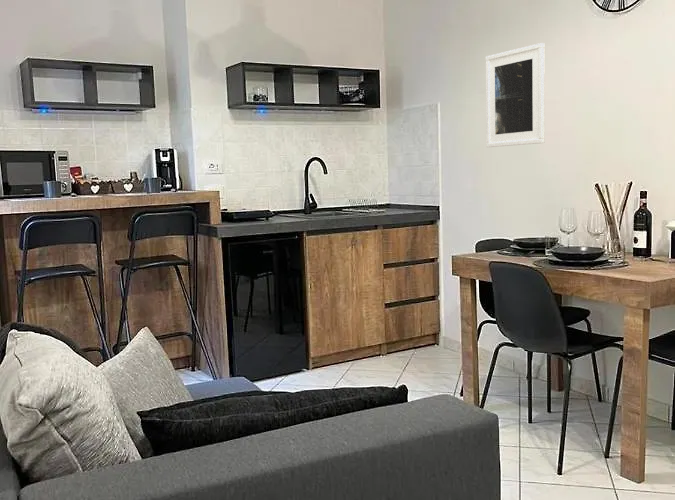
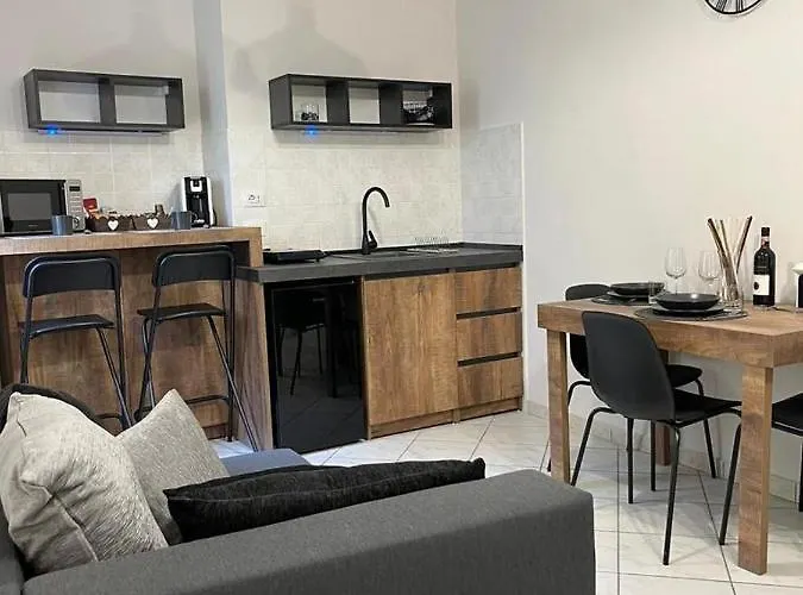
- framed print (513, 98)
